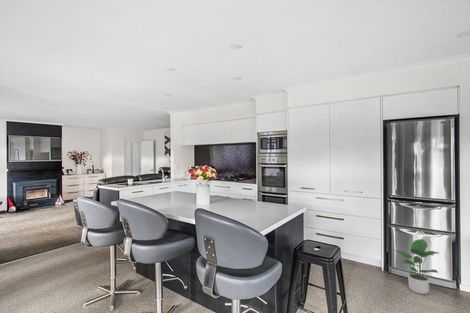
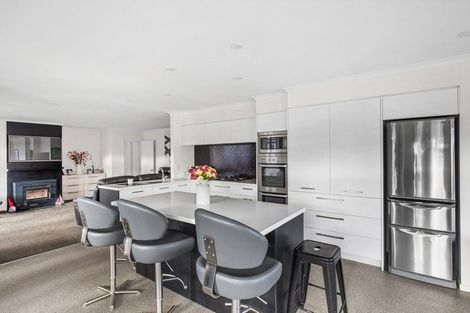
- potted plant (415, 265)
